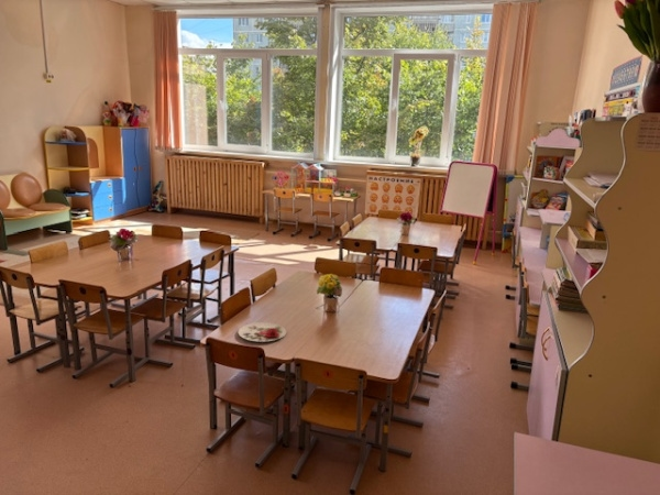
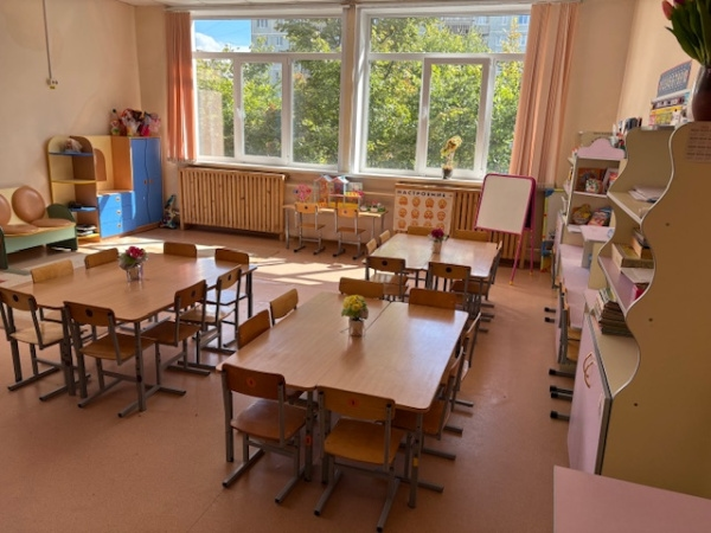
- plate (262, 331)
